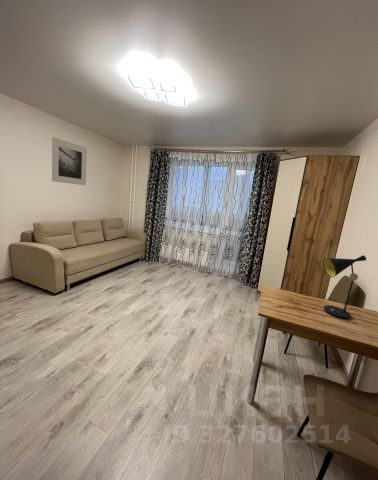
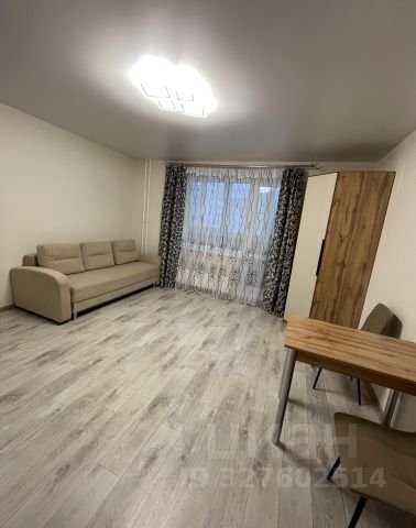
- table lamp (350, 285)
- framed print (70, 163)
